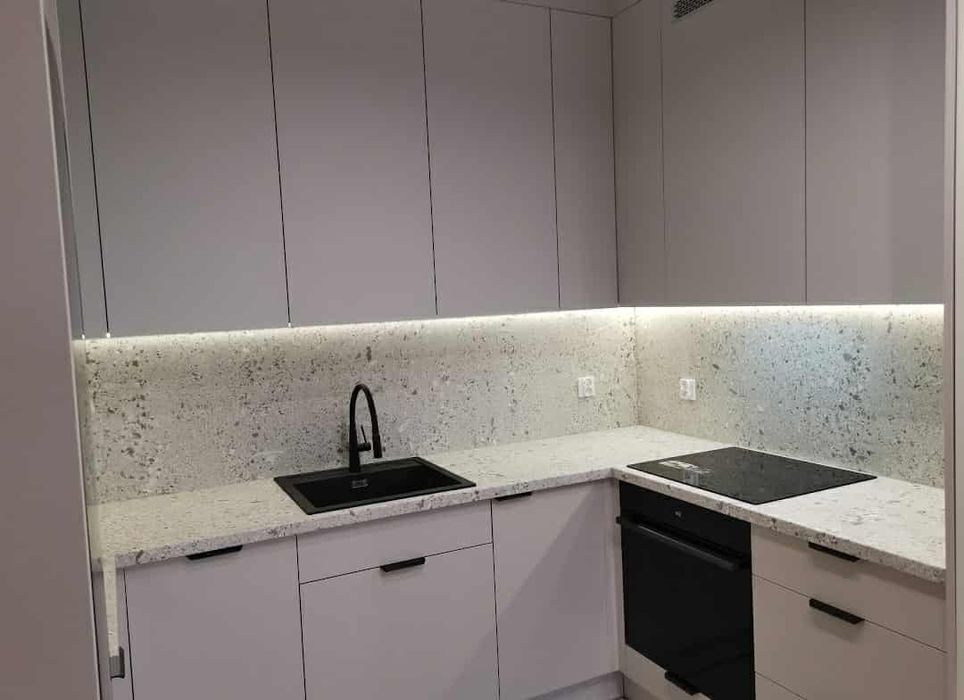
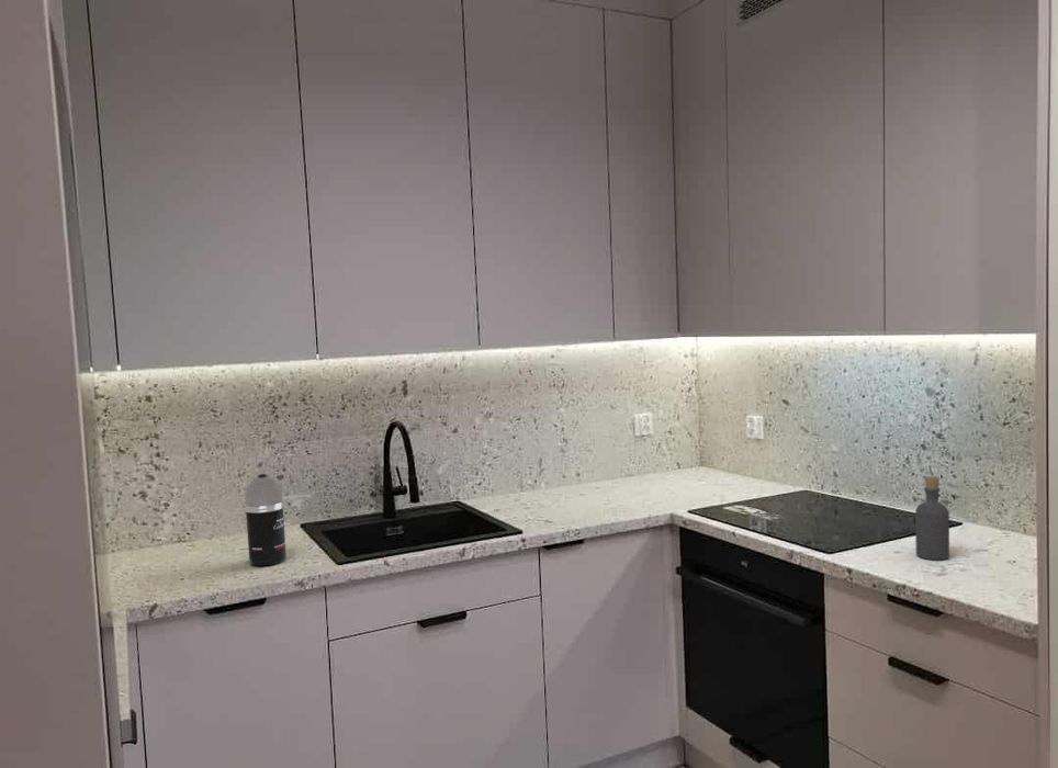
+ bottle (932, 517)
+ spray bottle (264, 517)
